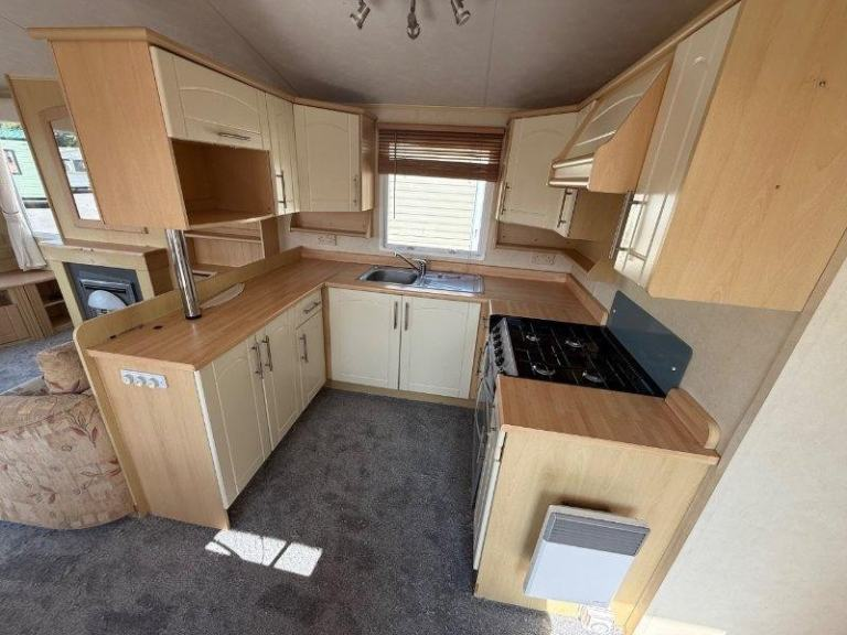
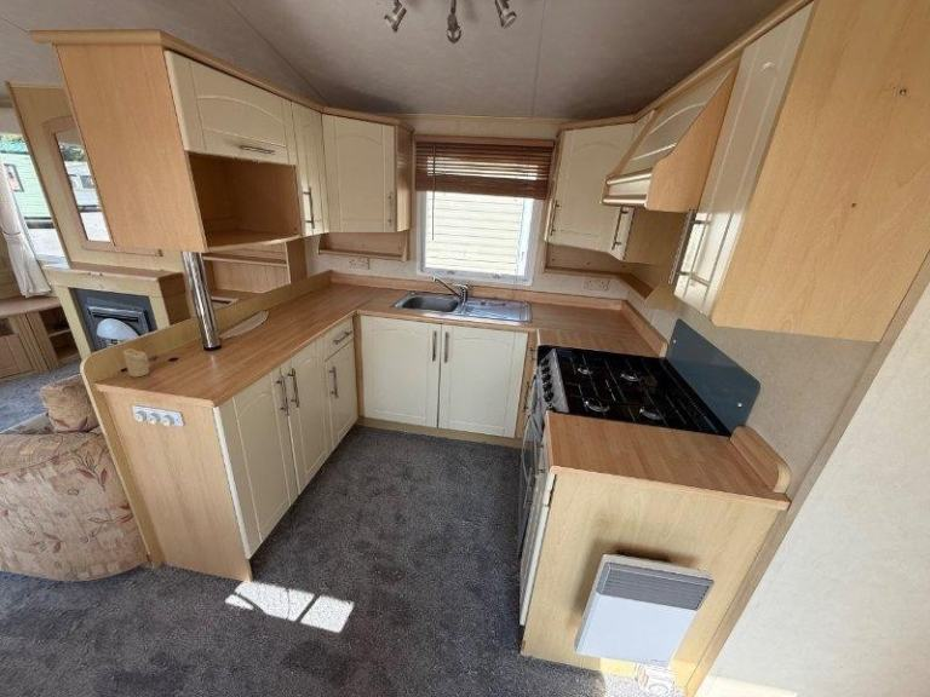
+ candle (137, 362)
